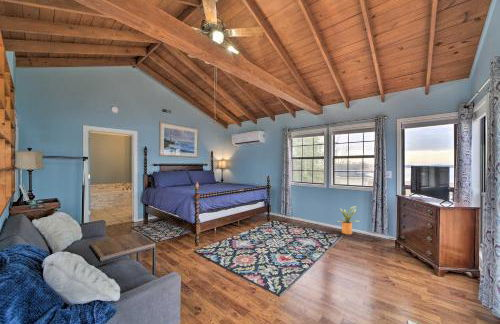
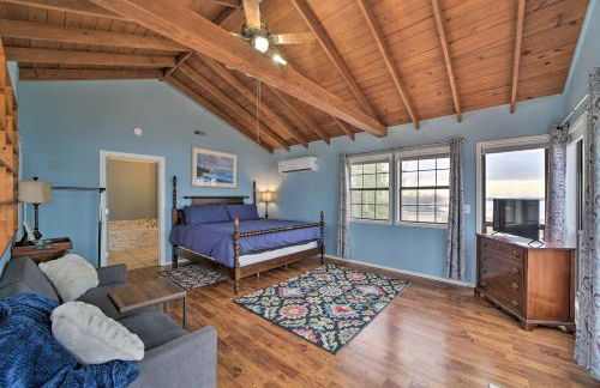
- house plant (346, 218)
